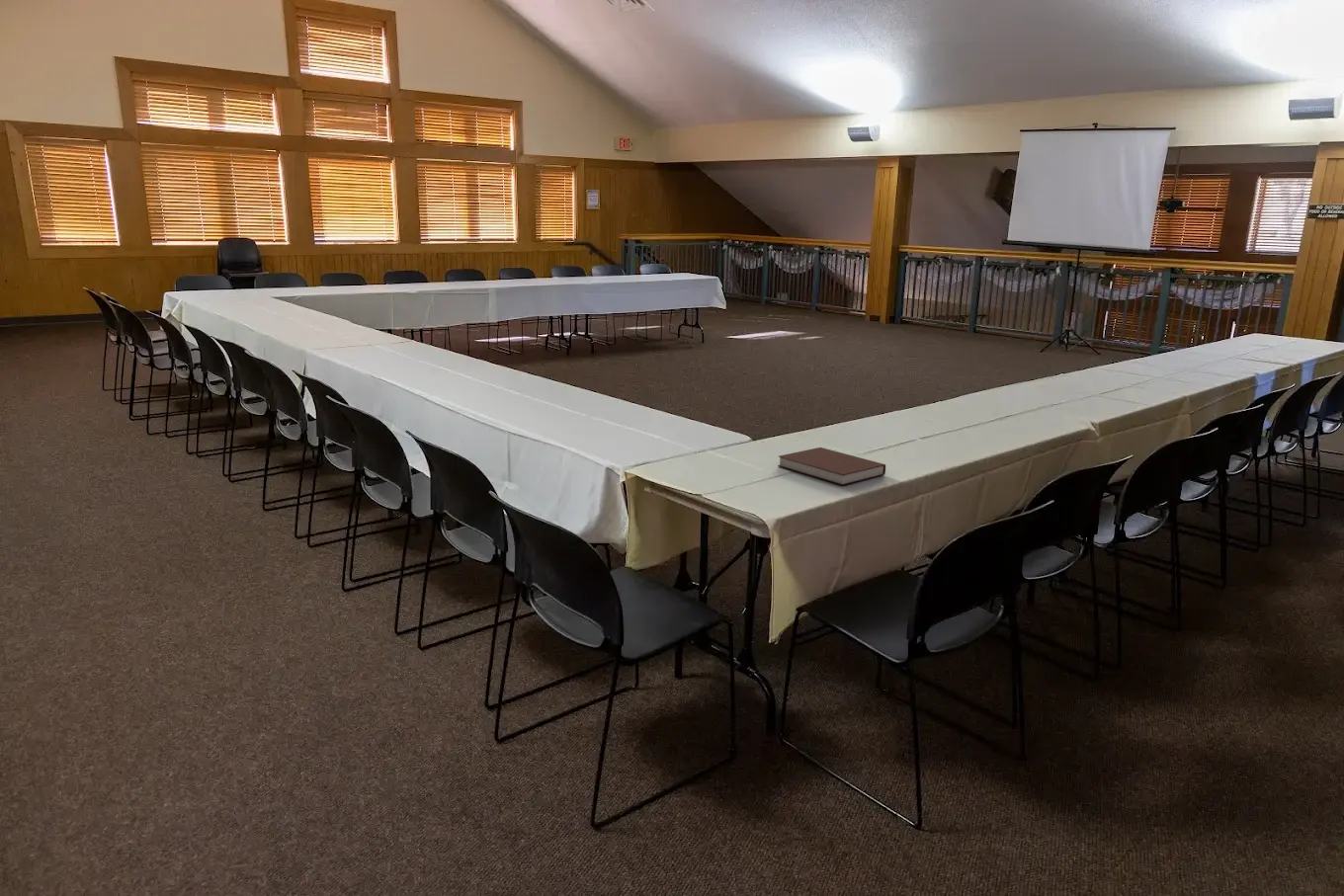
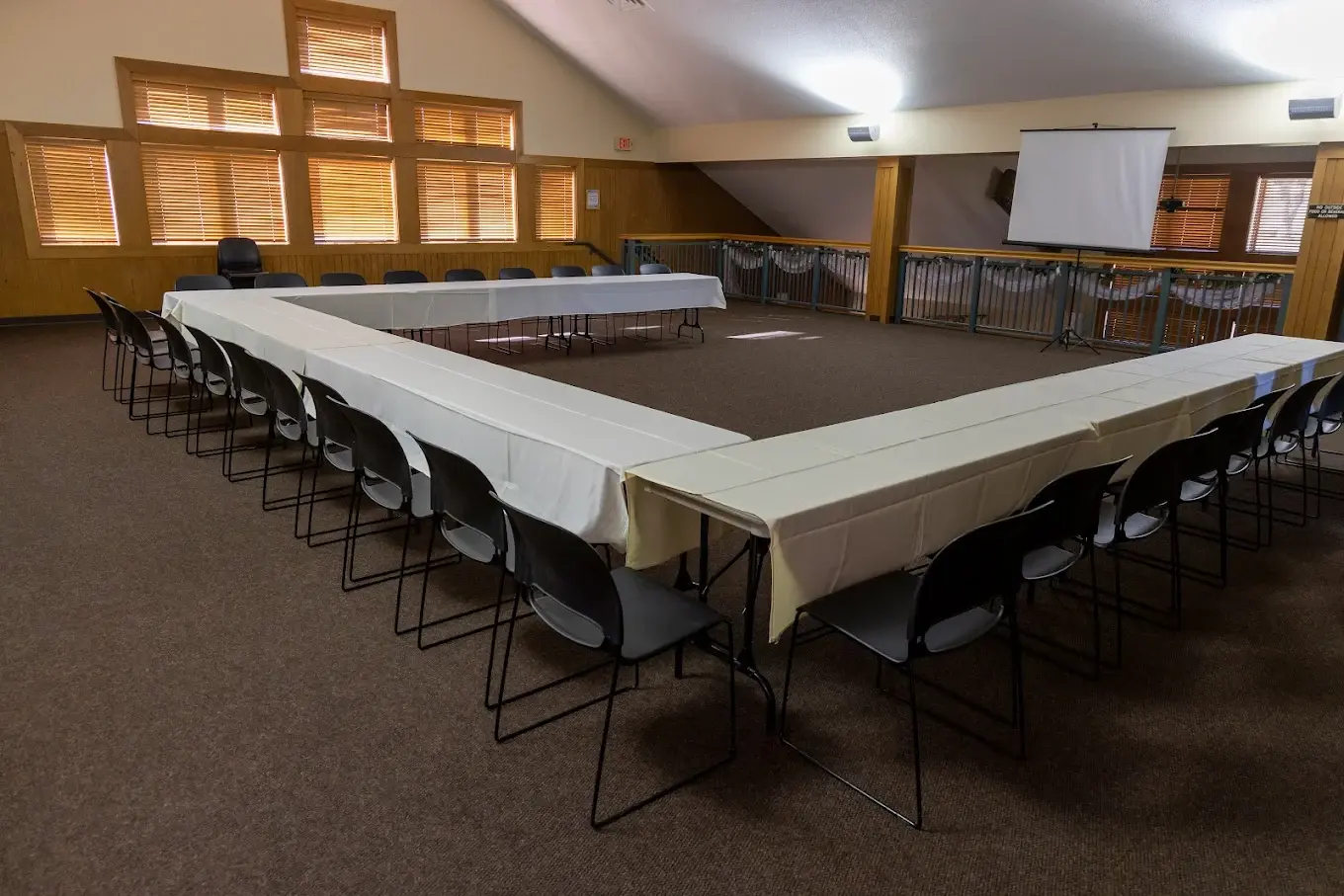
- notebook (830, 464)
